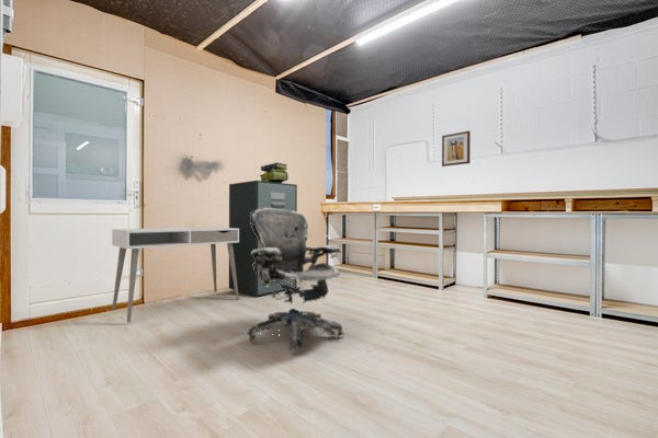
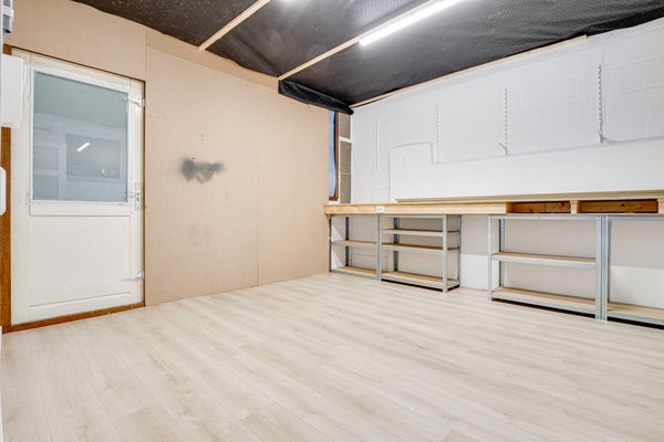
- desk (179, 245)
- filing cabinet (258, 240)
- stack of books (275, 174)
- wall art (455, 149)
- office chair (295, 269)
